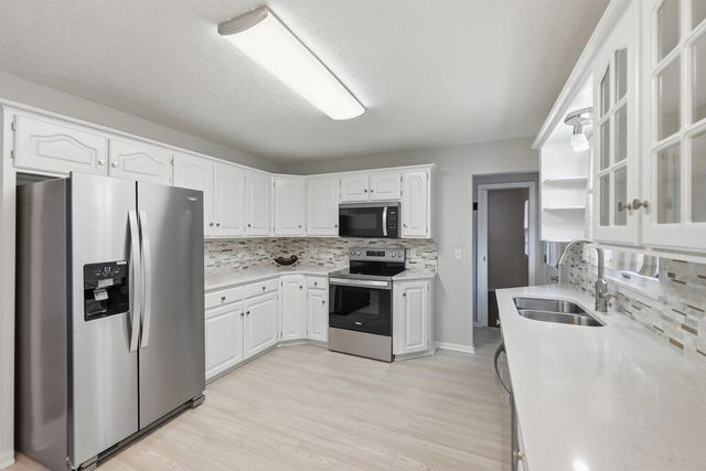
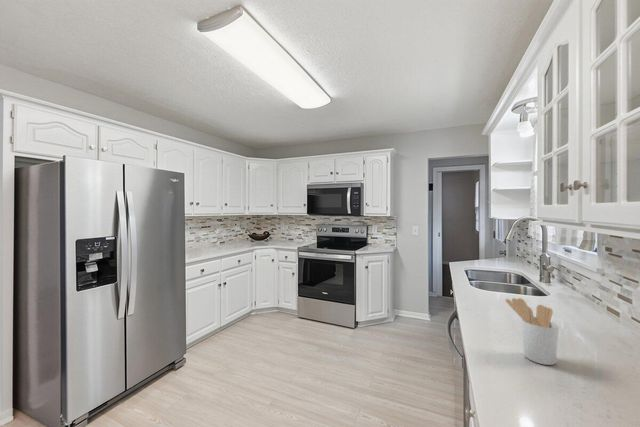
+ utensil holder (531, 328)
